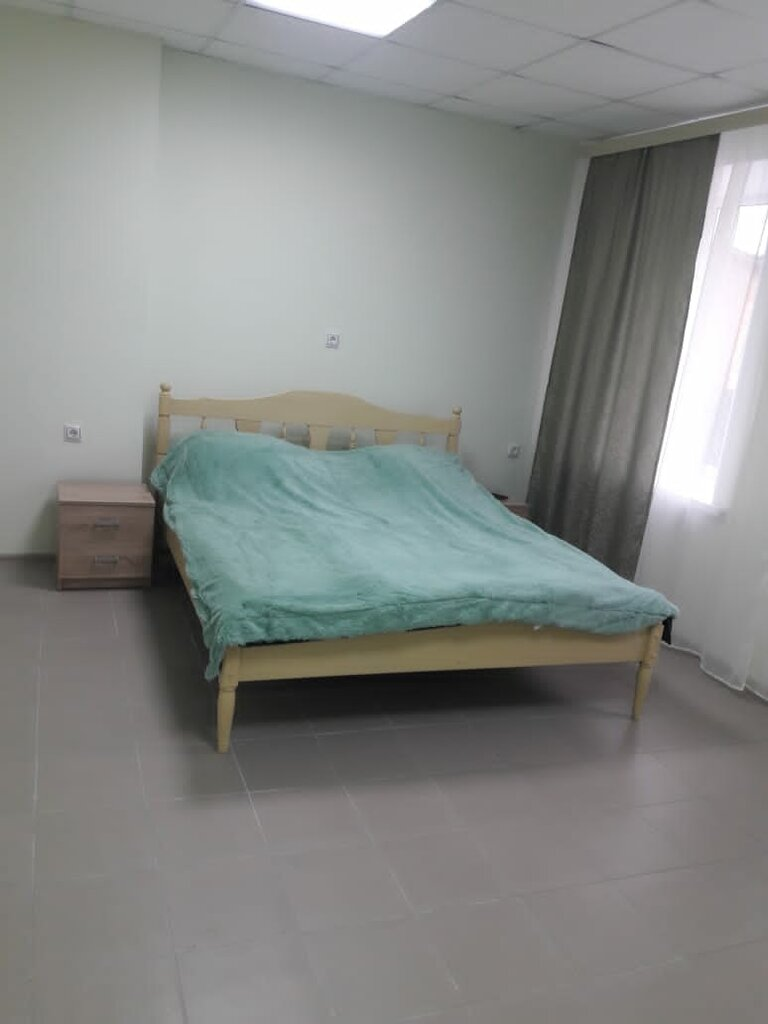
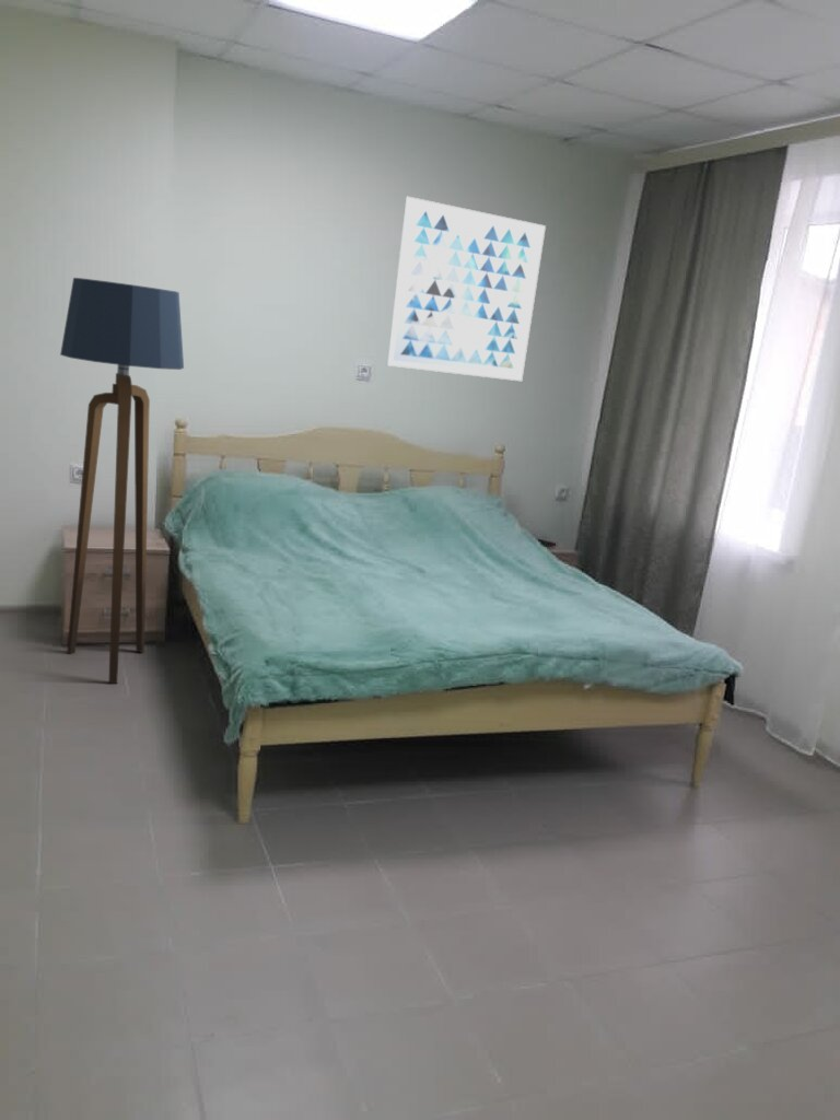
+ wall art (467, 294)
+ floor lamp (117, 485)
